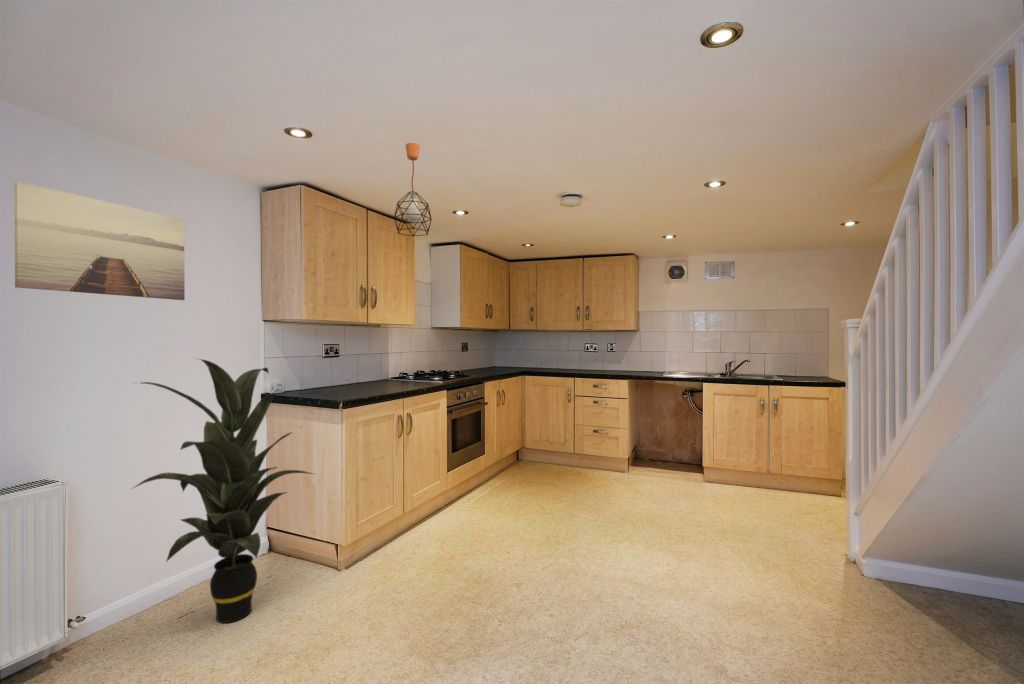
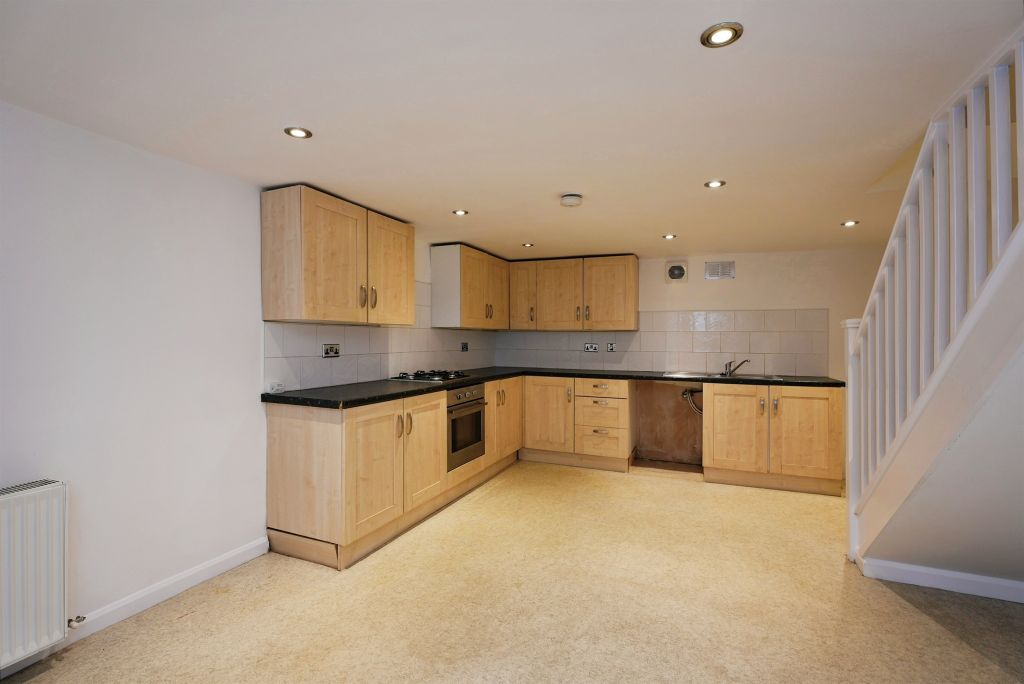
- indoor plant (220, 487)
- pendant light (412, 189)
- wall art (110, 248)
